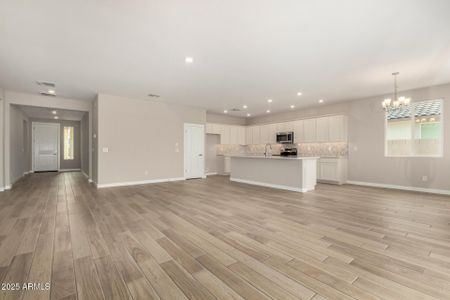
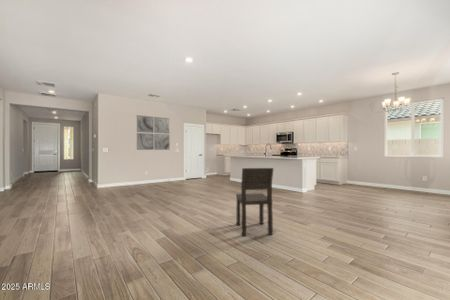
+ wall art (153, 132)
+ dining chair (253, 198)
